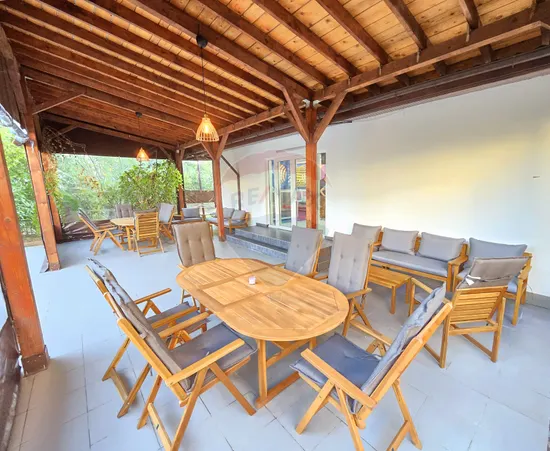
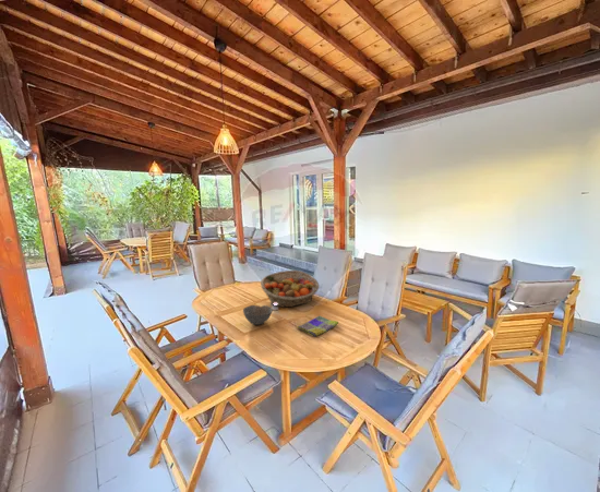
+ dish towel (317, 325)
+ bowl (259, 315)
+ fruit basket (290, 287)
